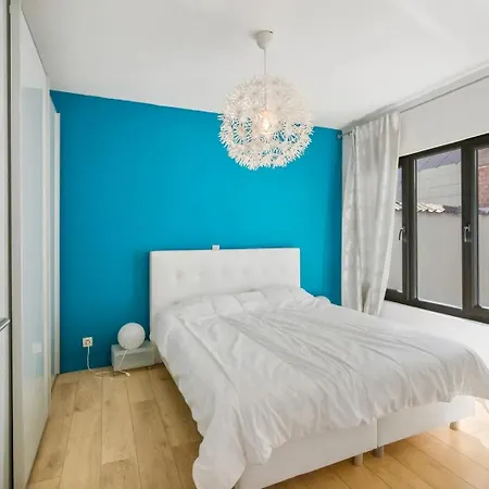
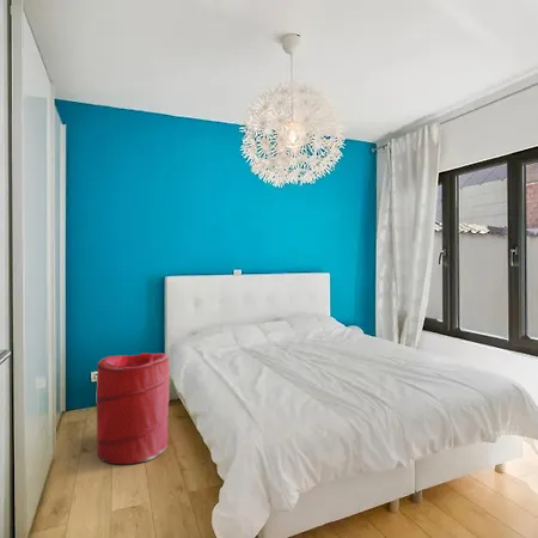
+ laundry hamper (134, 401)
